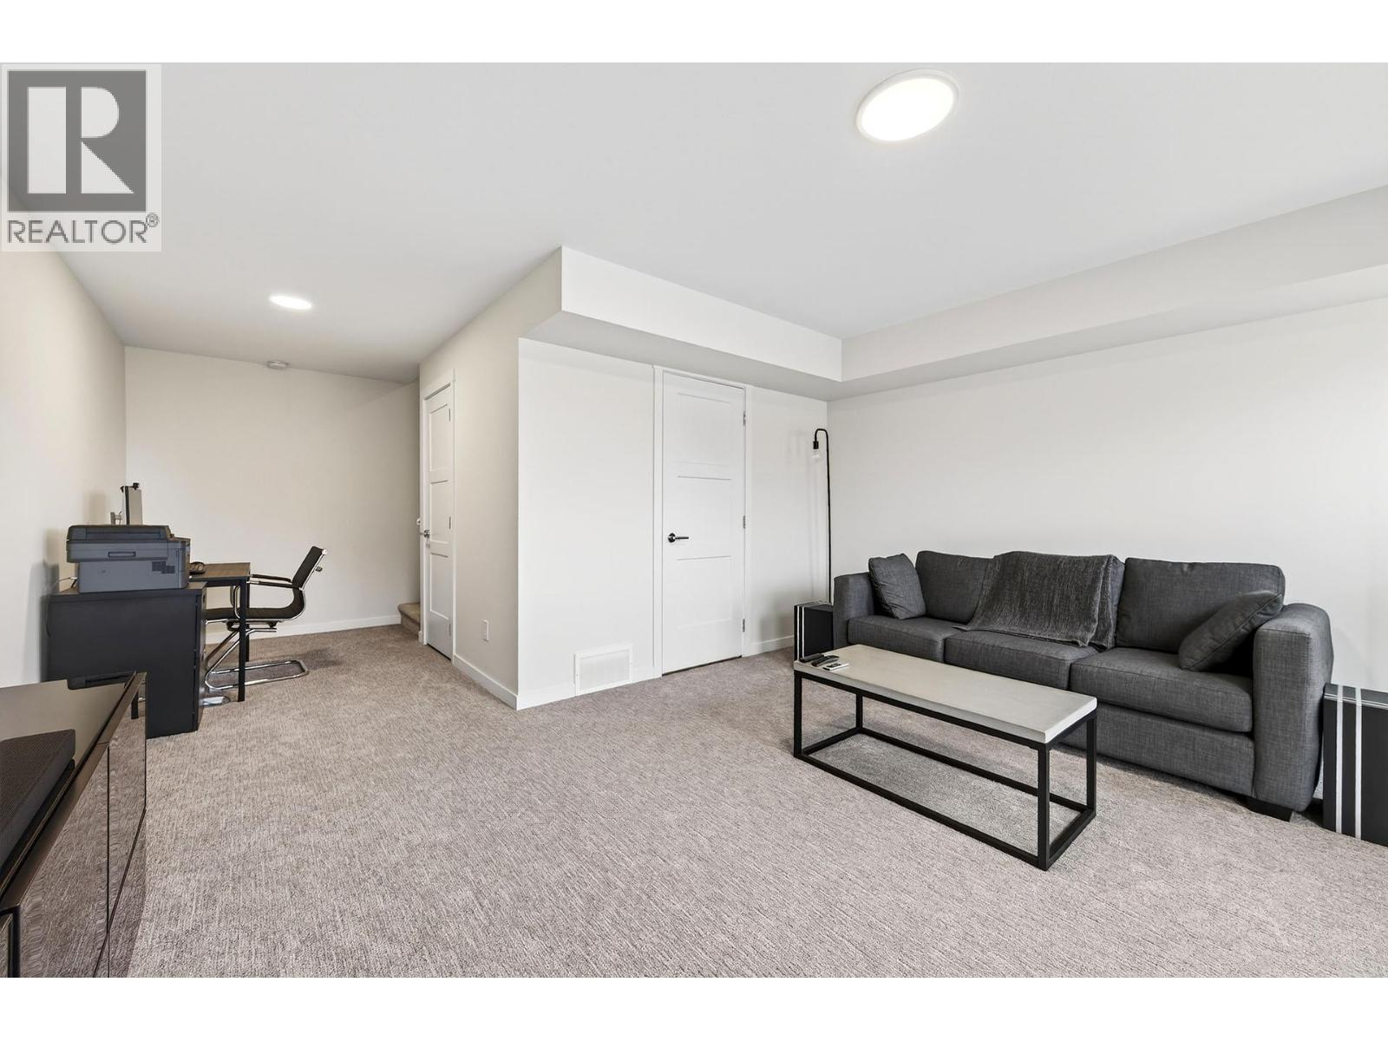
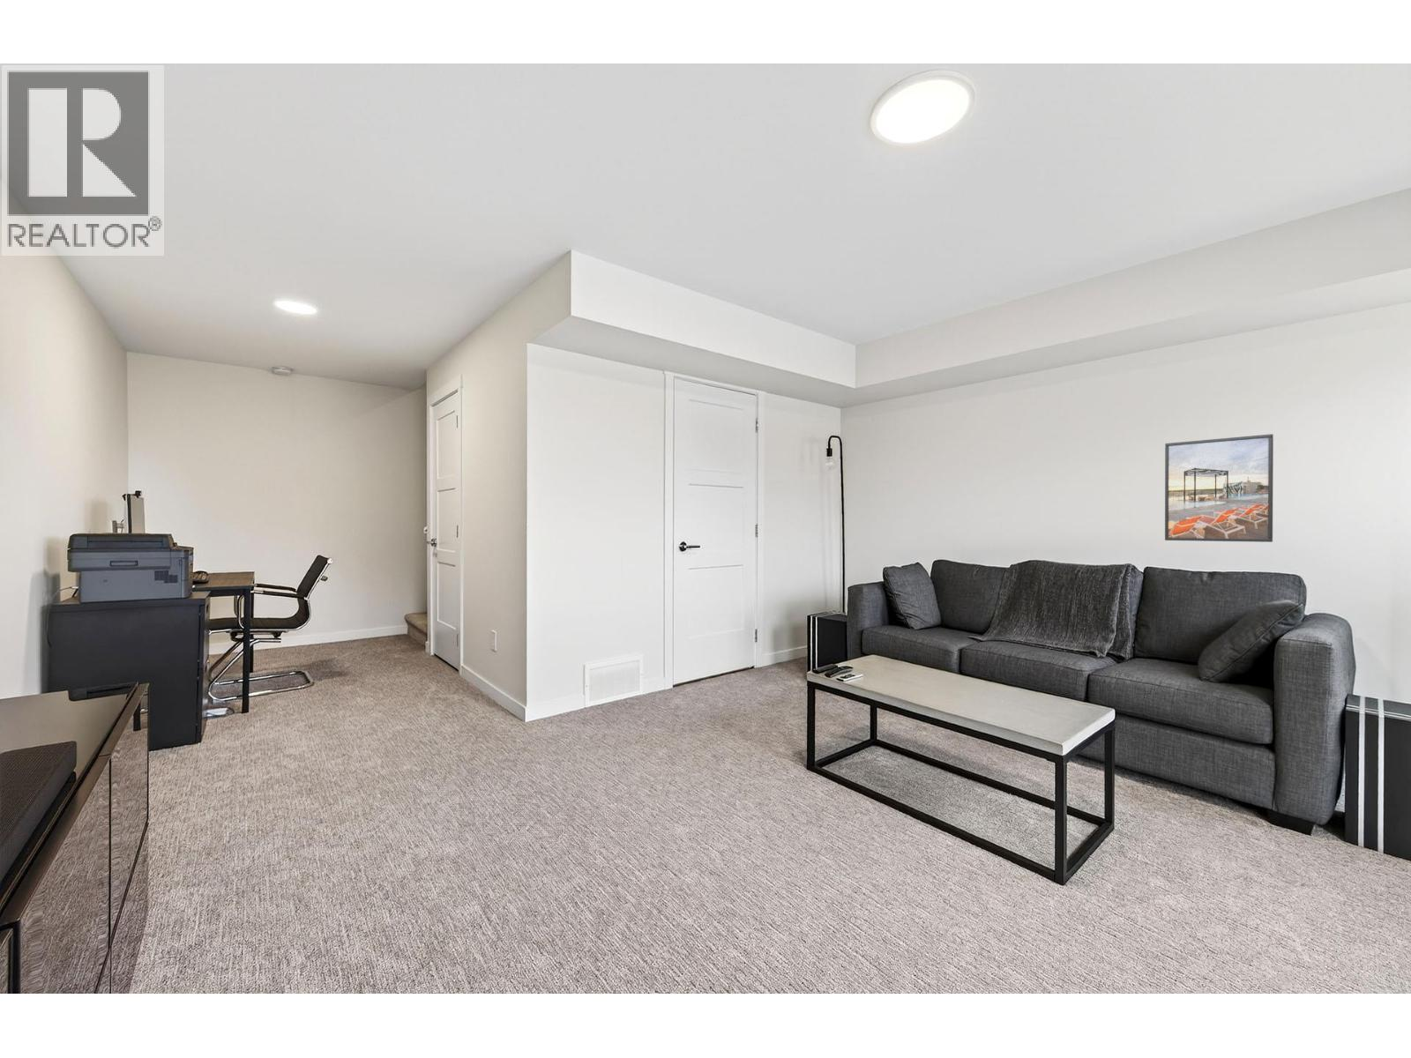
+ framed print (1217, 489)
